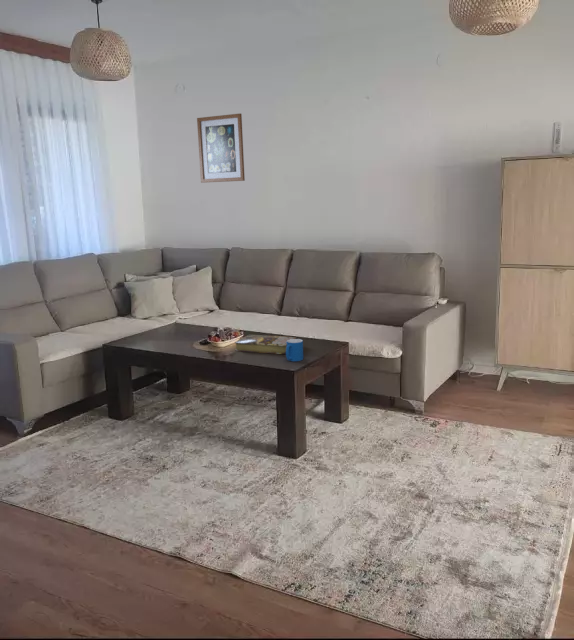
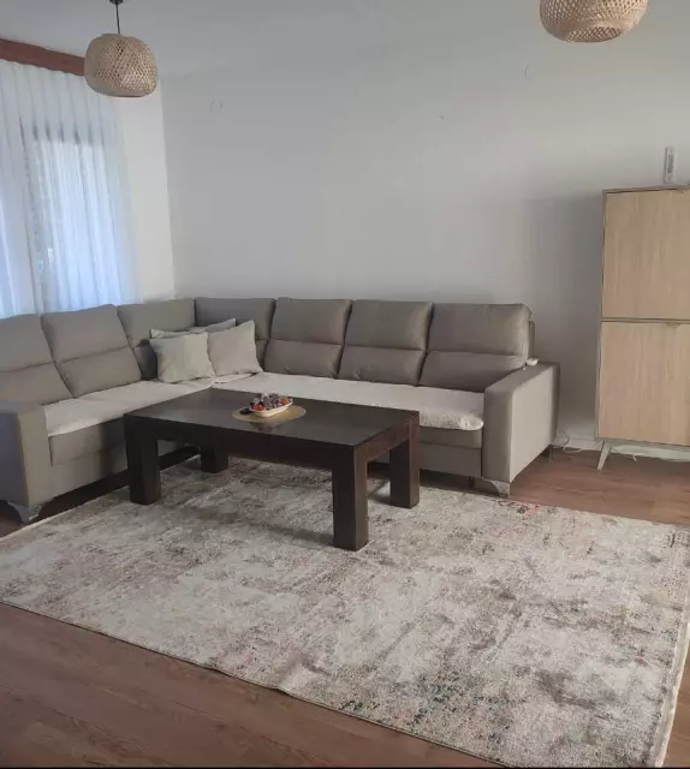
- wall art (220, 149)
- book (266, 343)
- mug (293, 350)
